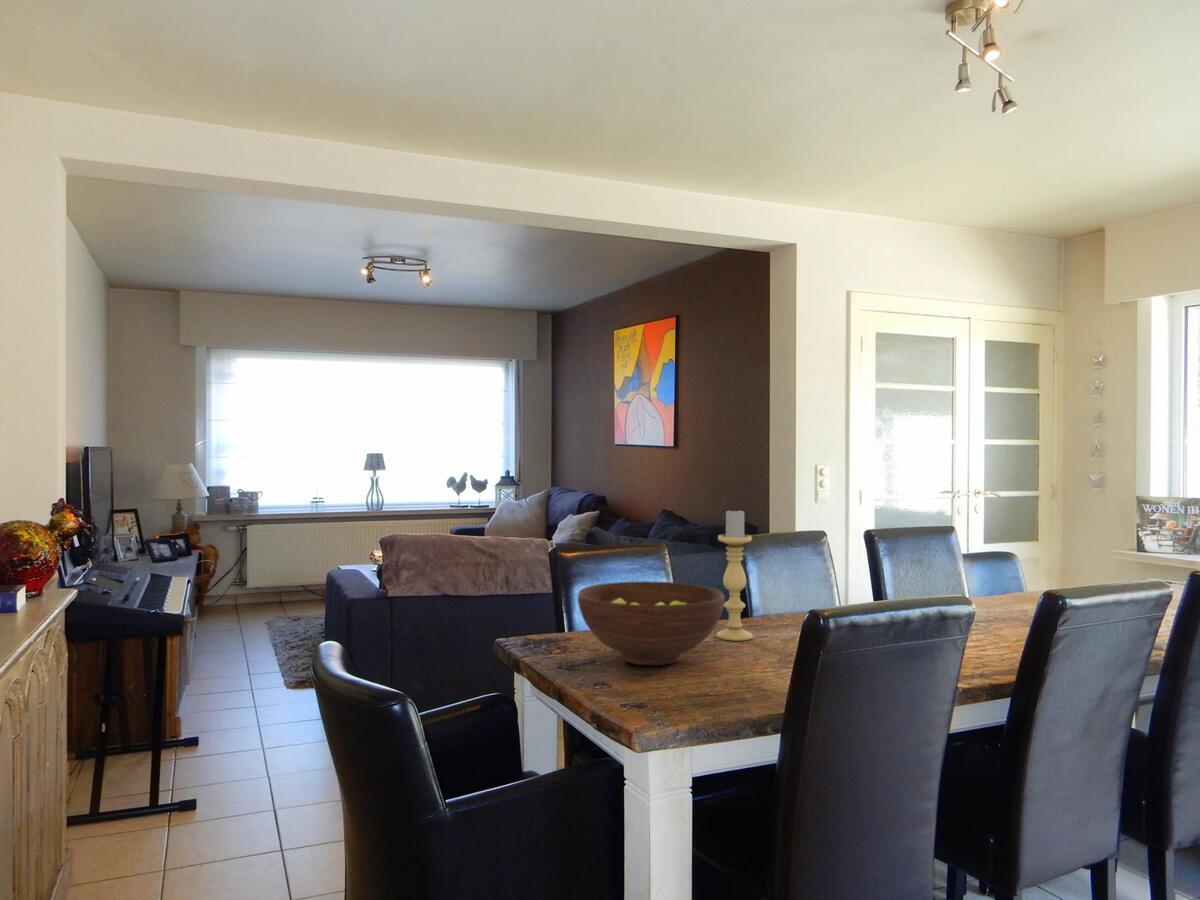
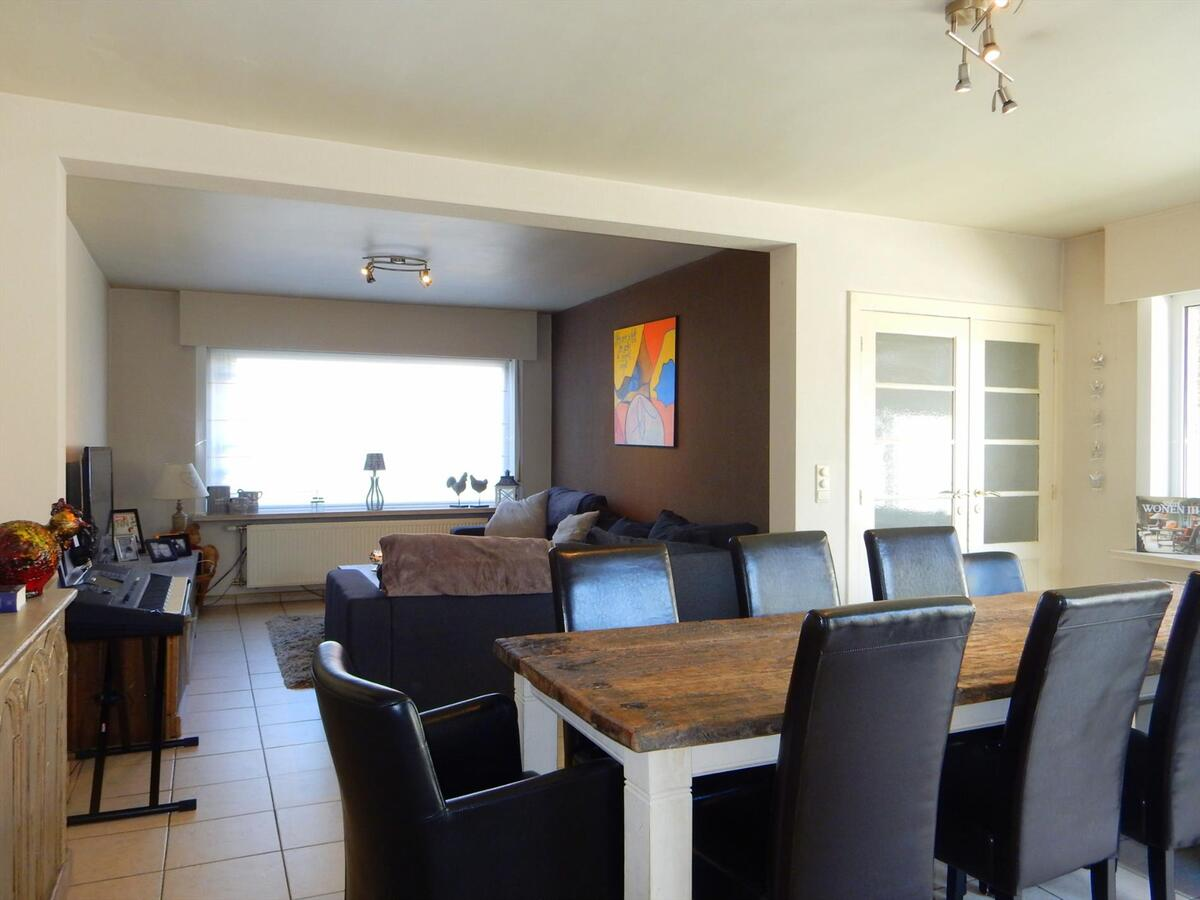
- candle holder (734, 572)
- fruit bowl (650, 626)
